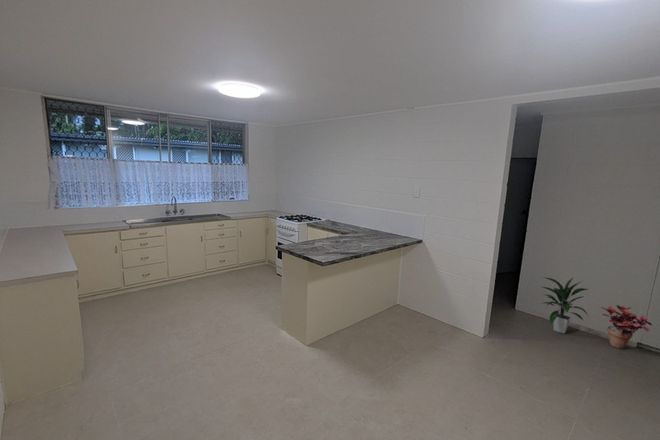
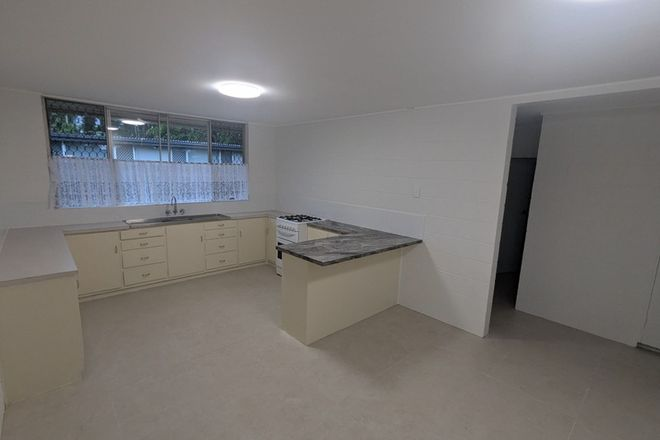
- indoor plant (561, 303)
- potted plant (623, 328)
